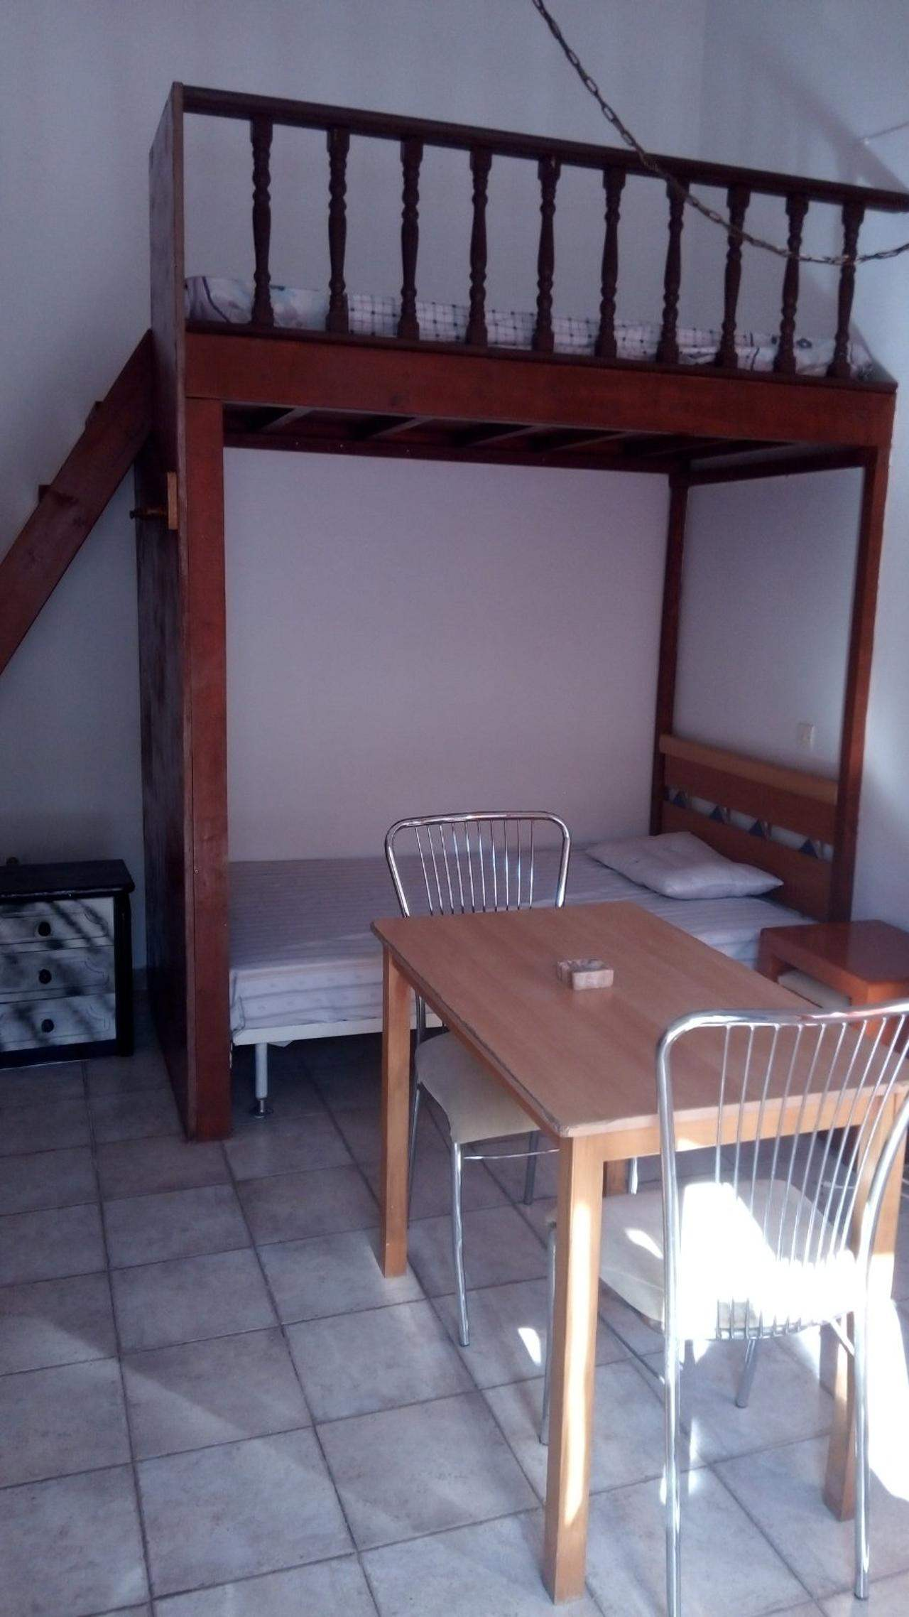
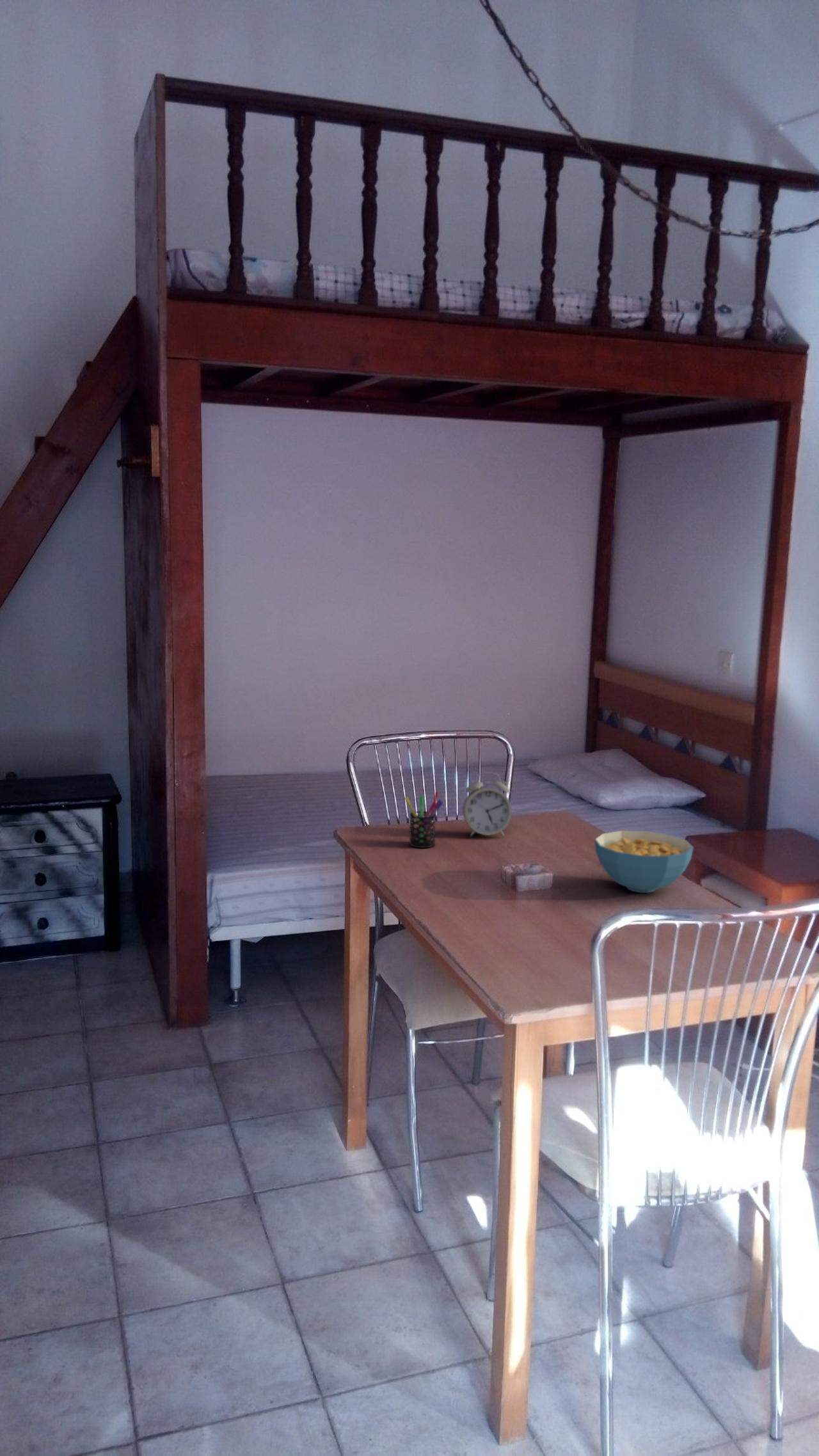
+ cereal bowl (642, 866)
+ alarm clock (487, 804)
+ pen holder (424, 817)
